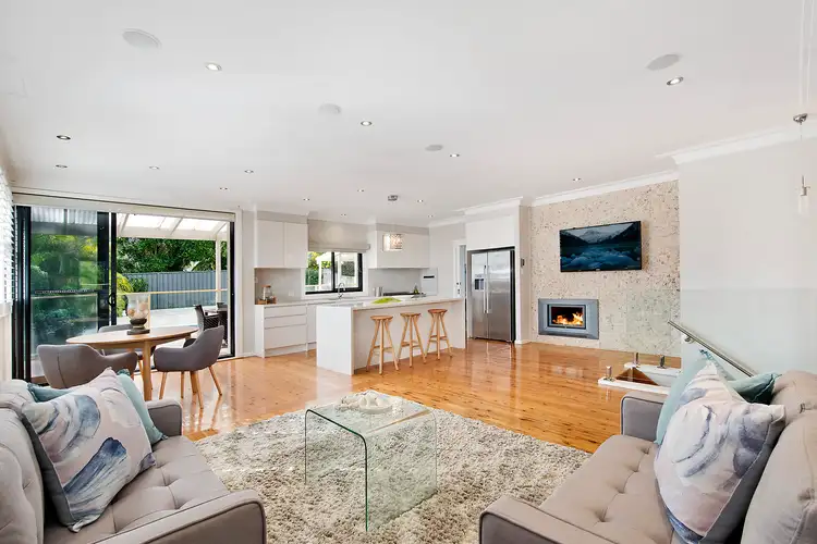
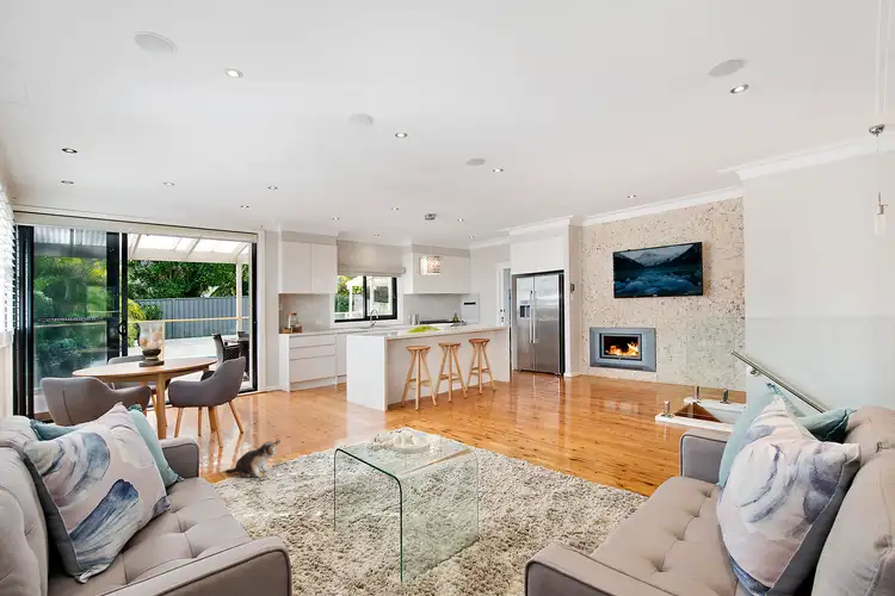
+ plush toy (252, 457)
